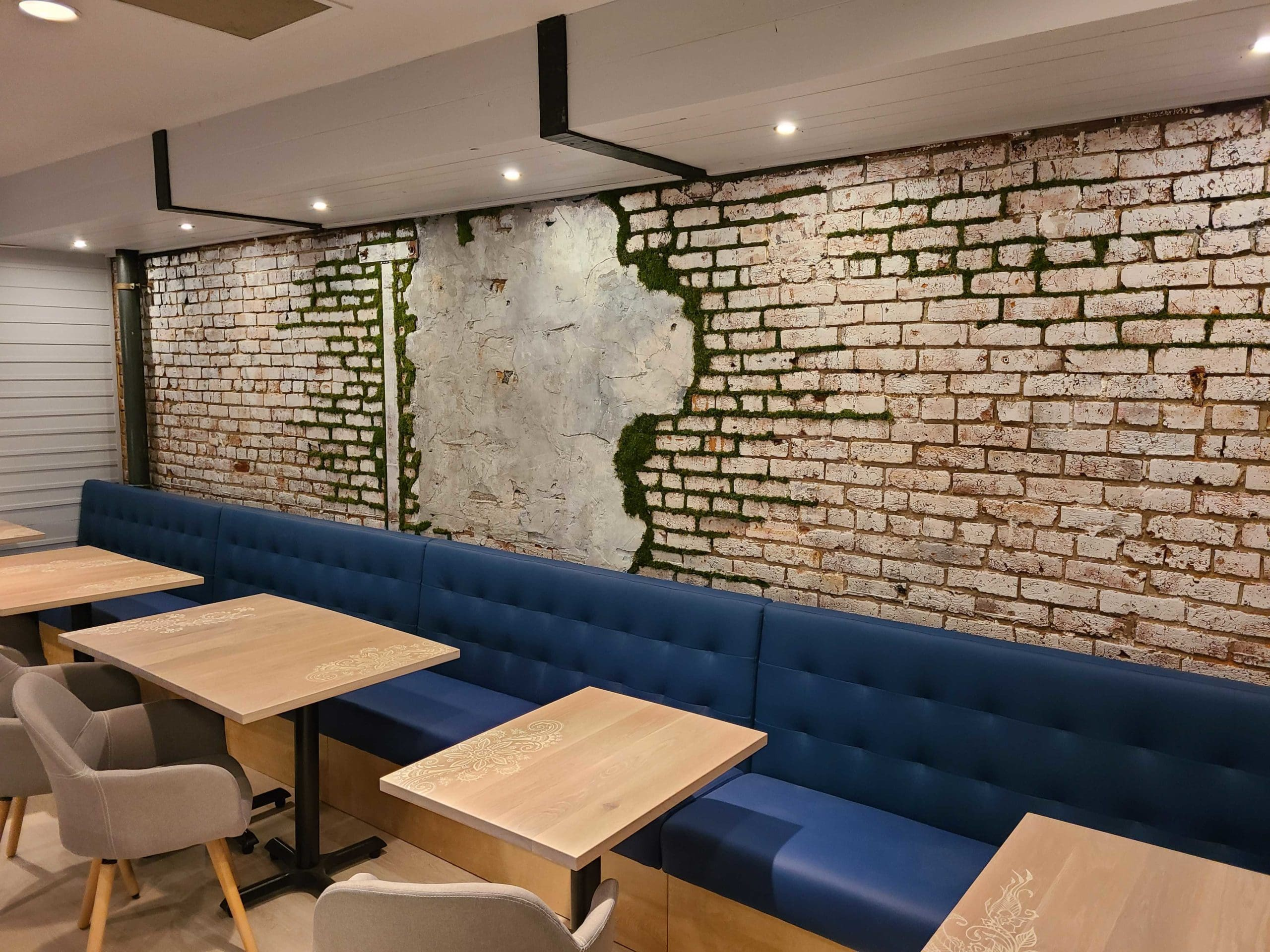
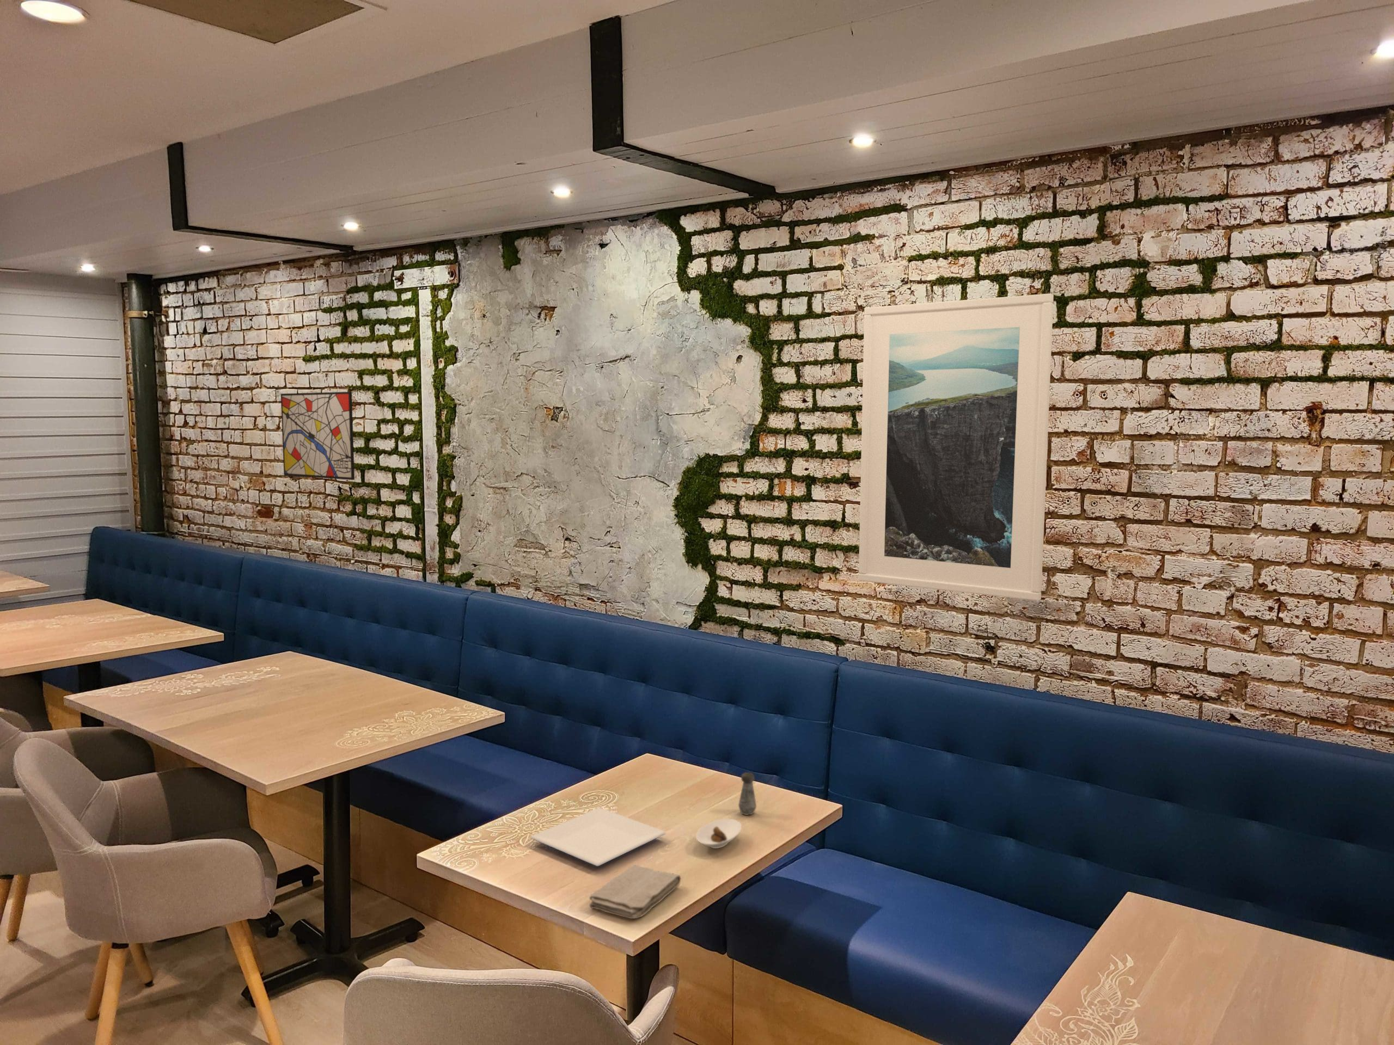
+ saucer (719, 835)
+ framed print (948, 448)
+ plate (598, 838)
+ wall art (316, 435)
+ salt shaker (747, 793)
+ washcloth (634, 889)
